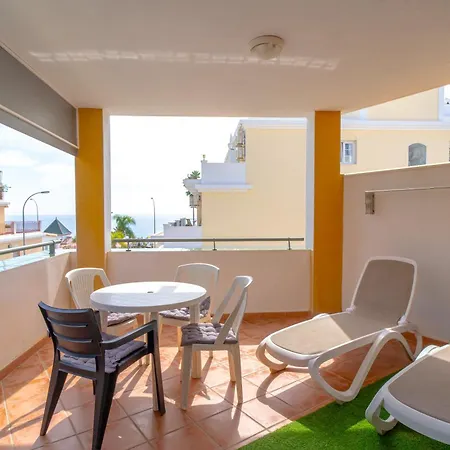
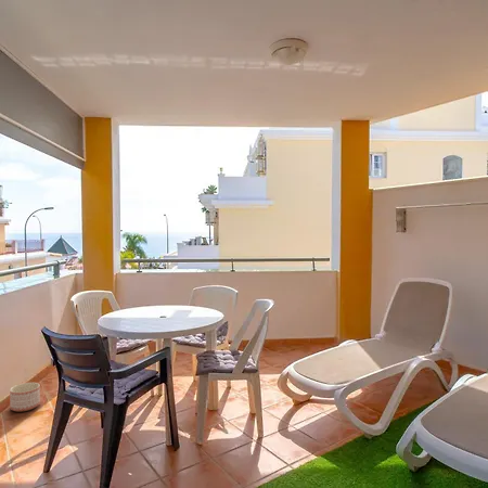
+ planter (25, 397)
